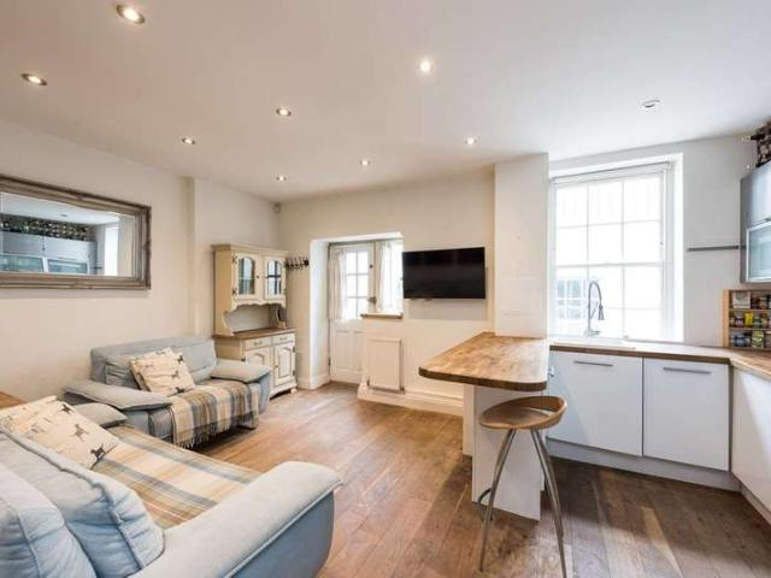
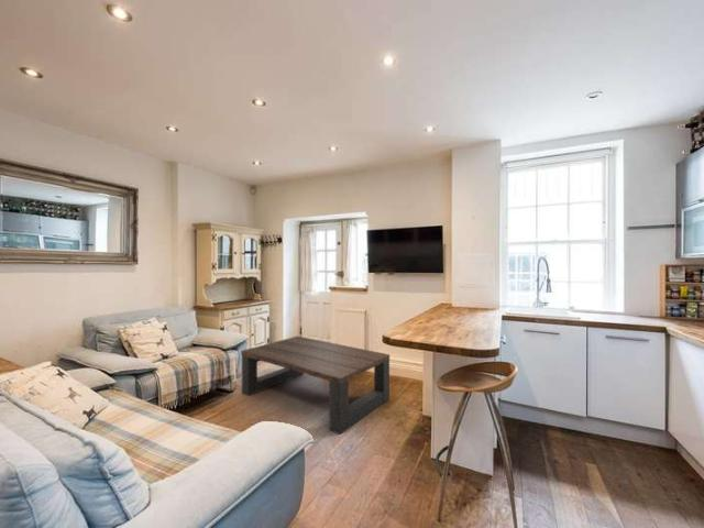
+ coffee table (314, 374)
